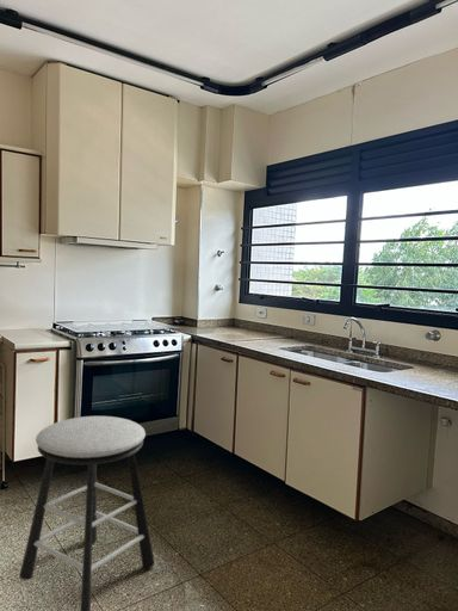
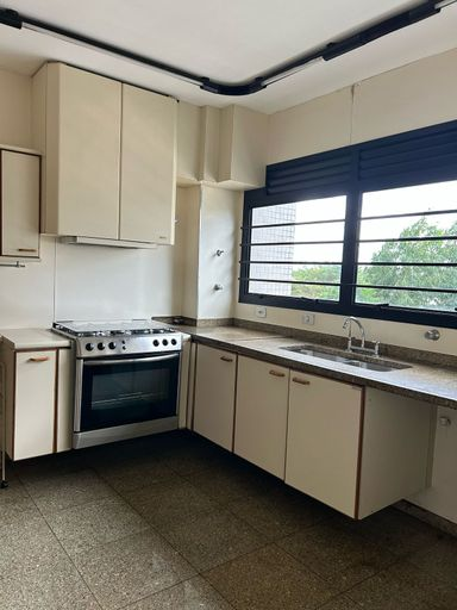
- stool (91, 499)
